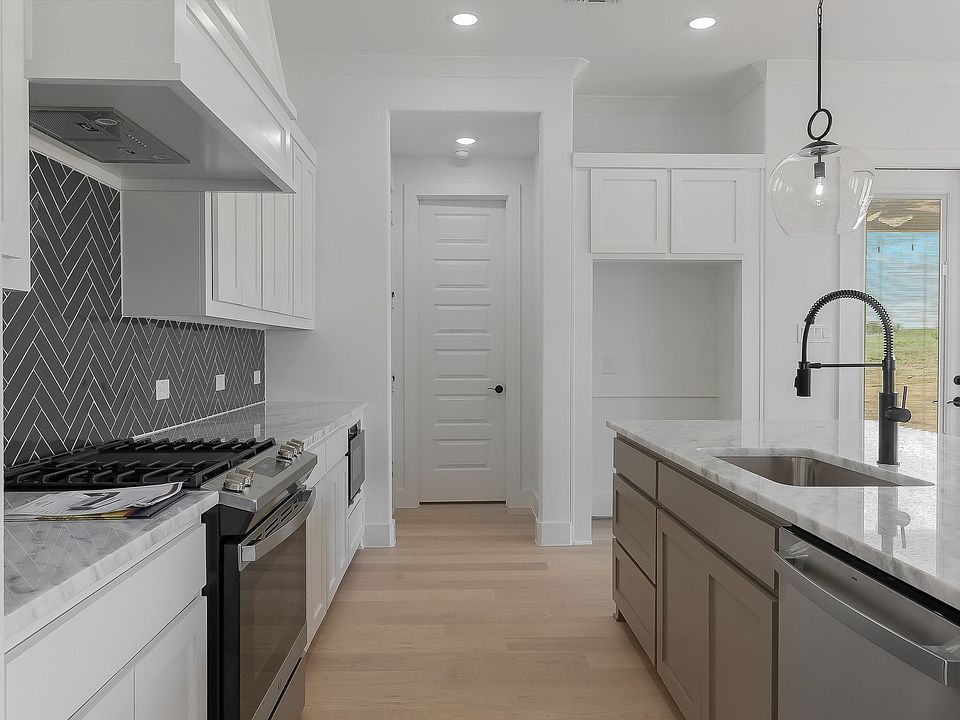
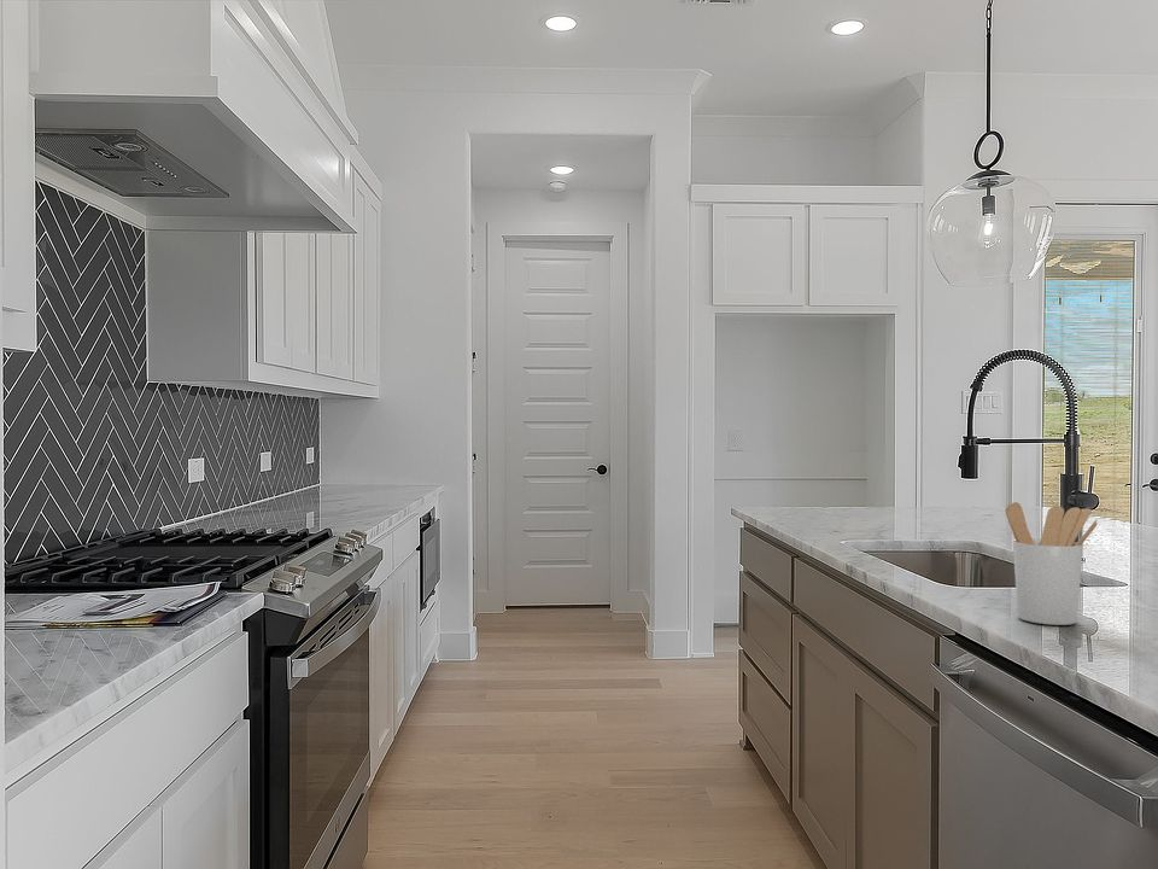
+ utensil holder (1053, 560)
